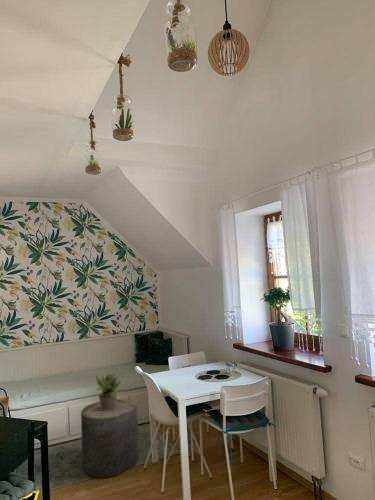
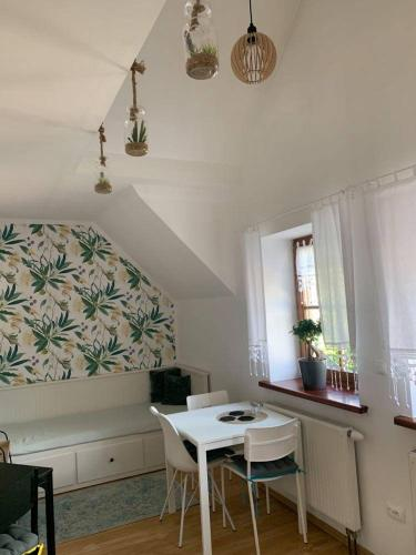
- potted plant (107, 390)
- stool (109, 435)
